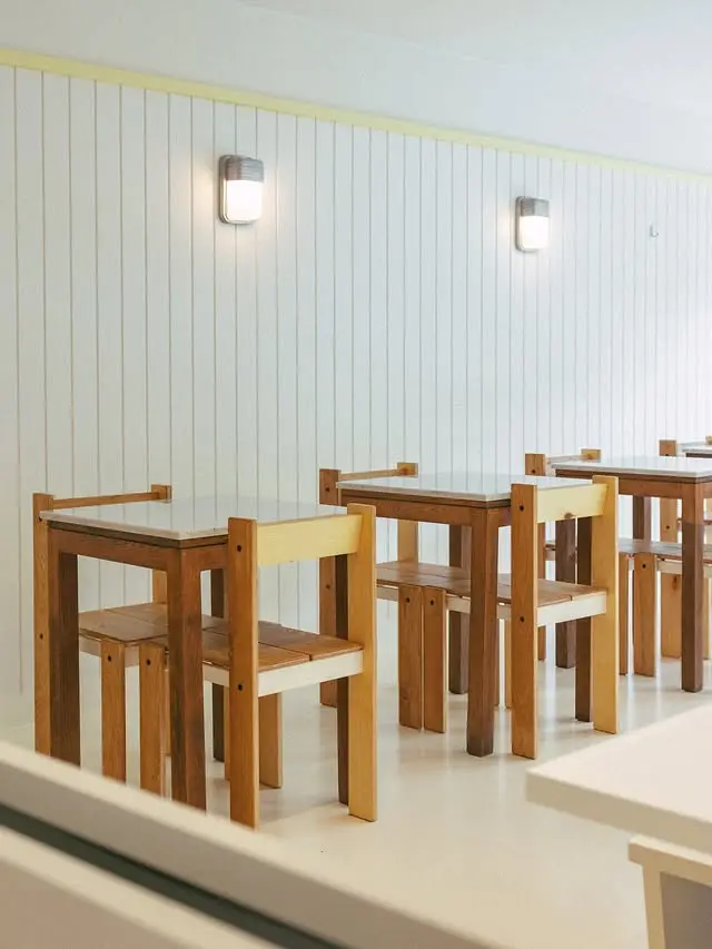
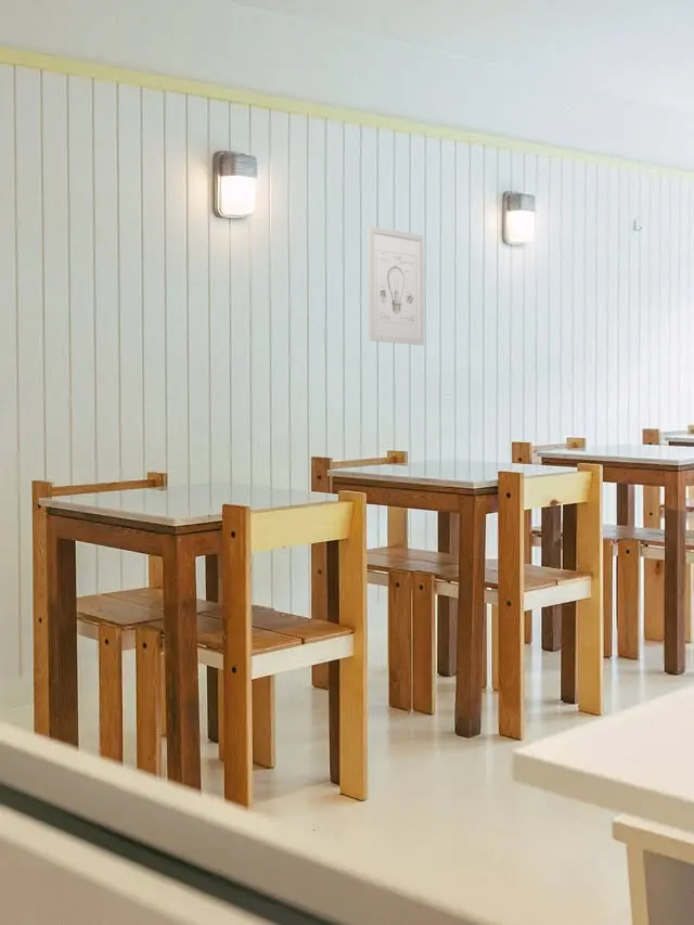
+ wall art (396, 286)
